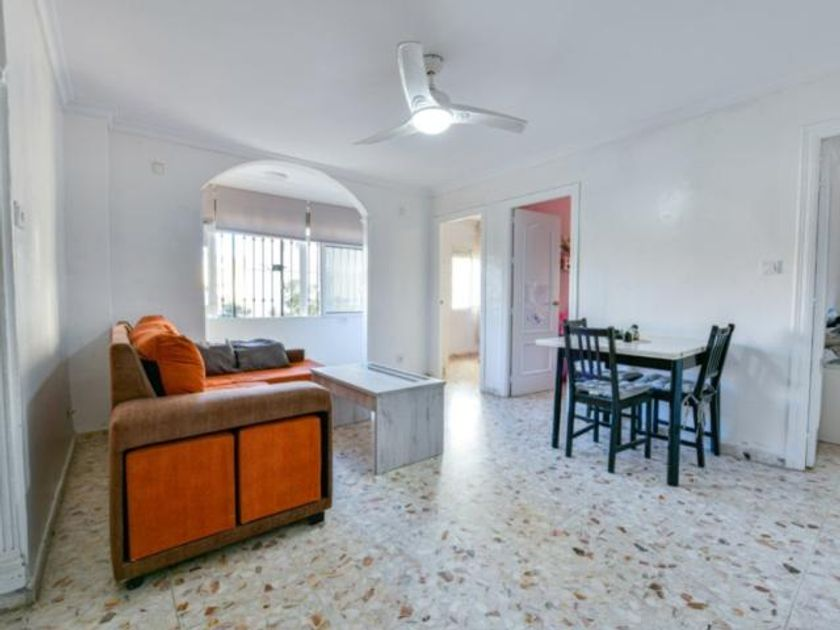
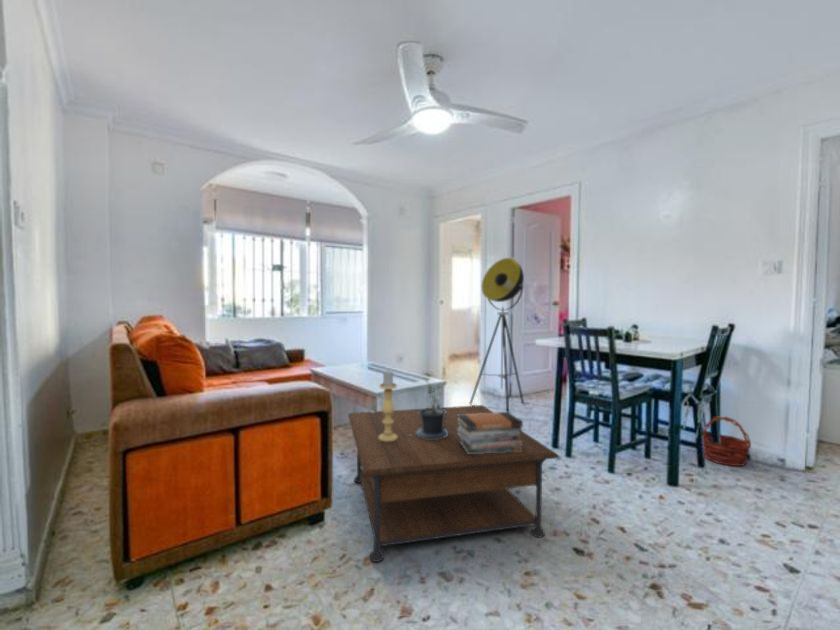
+ potted plant (431, 405)
+ candle holder (388, 403)
+ book stack (488, 432)
+ coffee table (437, 467)
+ basket (724, 438)
+ floor lamp (506, 331)
